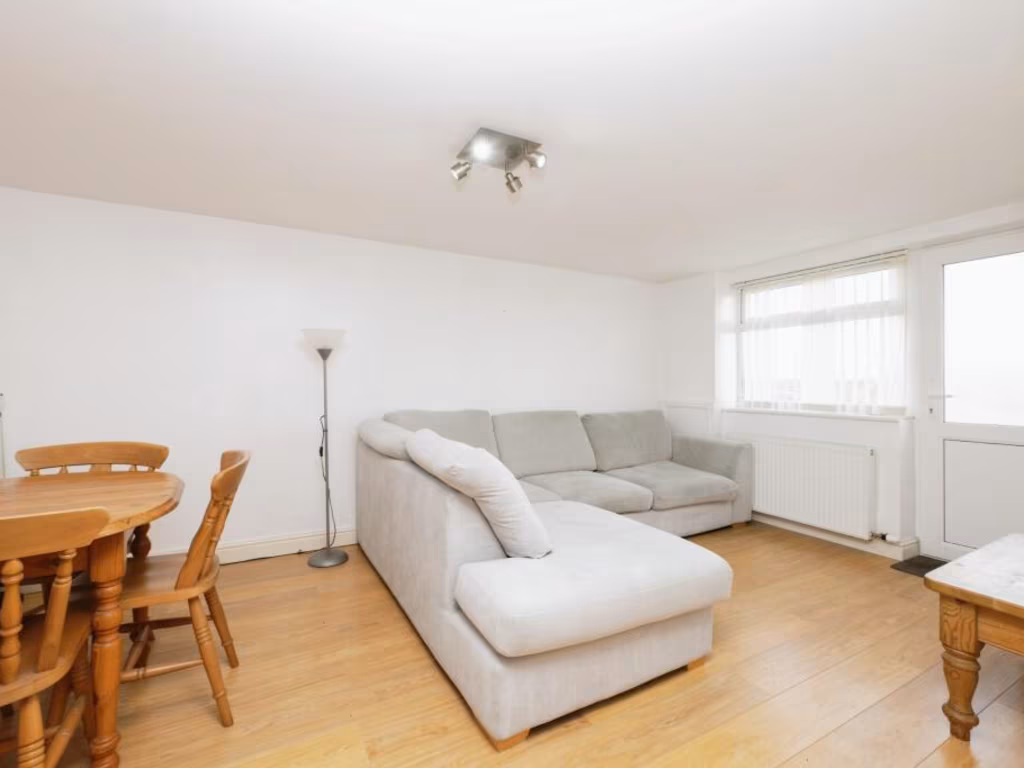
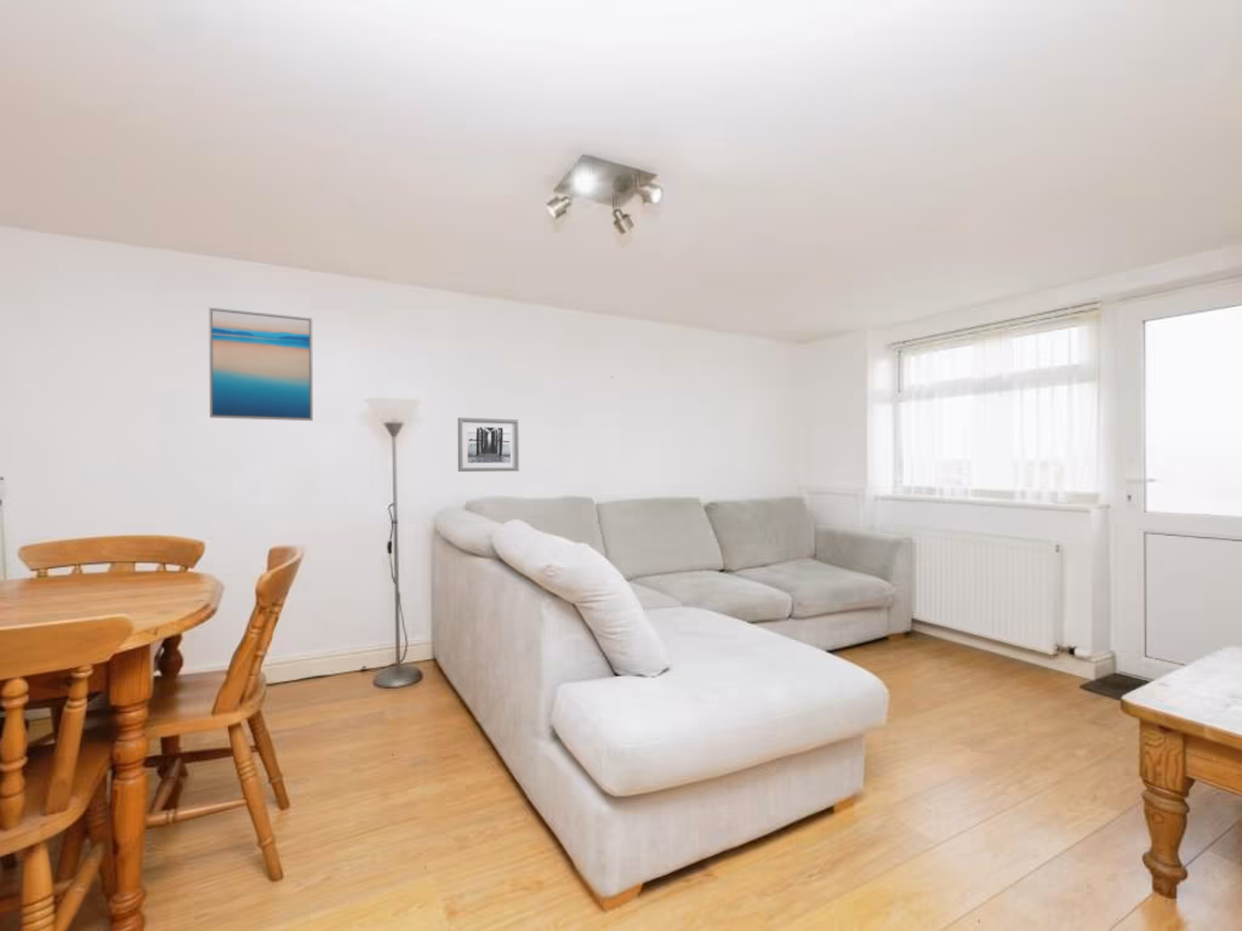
+ wall art (489, 445)
+ wall art (262, 366)
